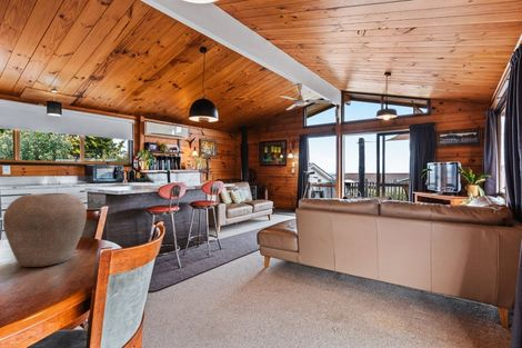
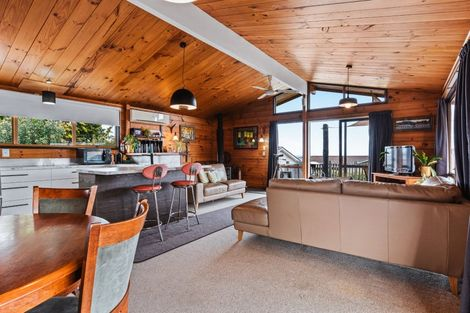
- vase (48, 227)
